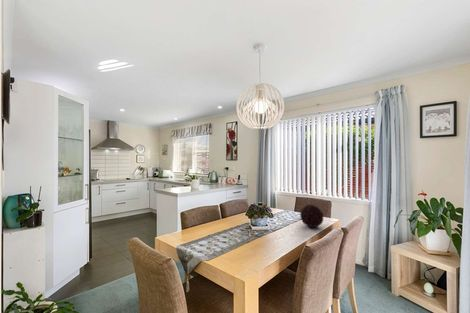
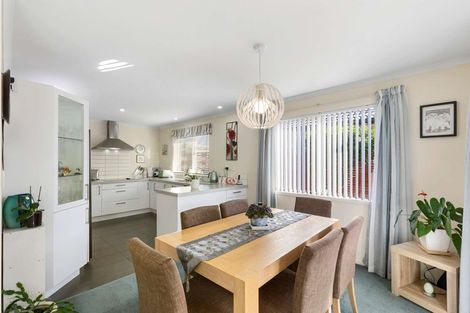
- decorative orb (311, 215)
